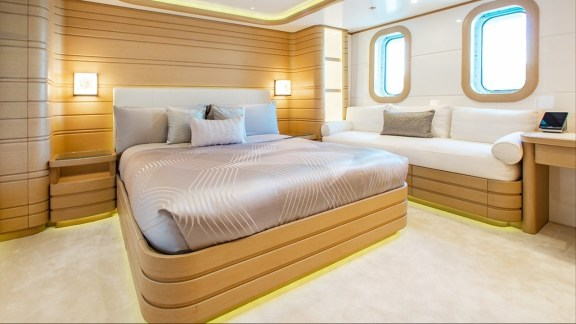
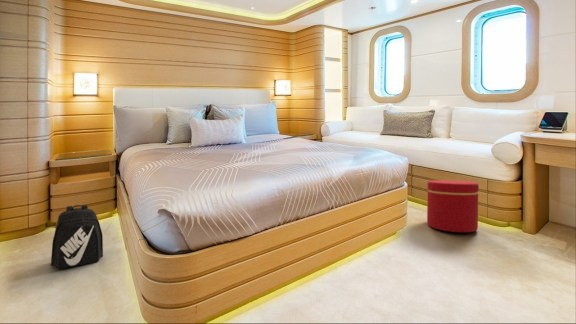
+ ottoman (451, 204)
+ backpack (77, 232)
